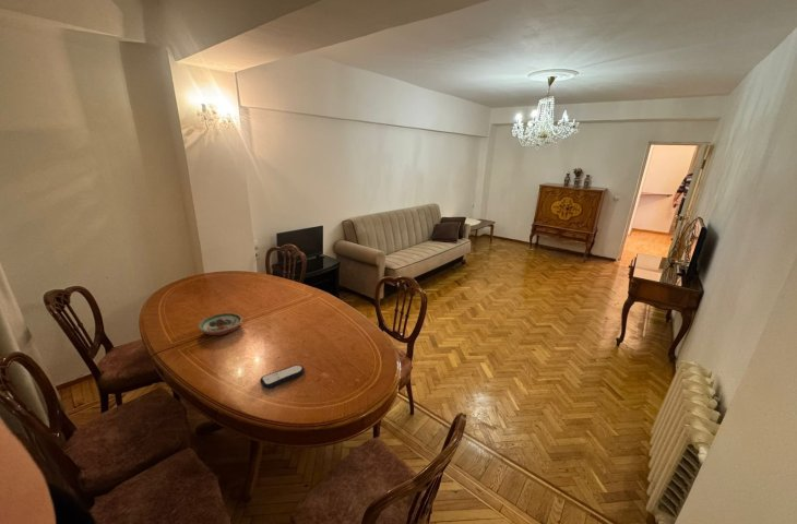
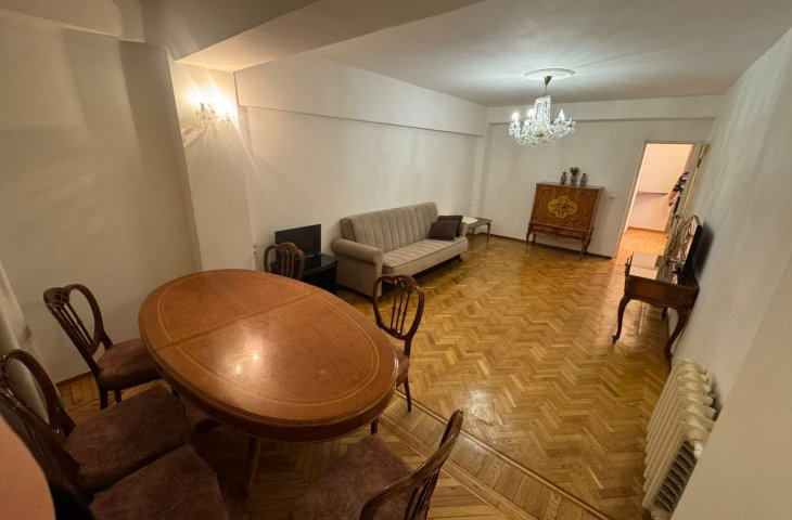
- remote control (283, 376)
- decorative bowl (221, 325)
